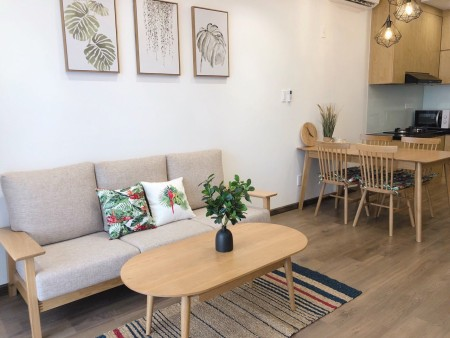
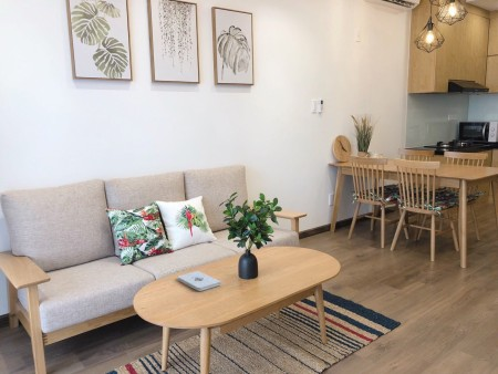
+ notepad (198, 280)
